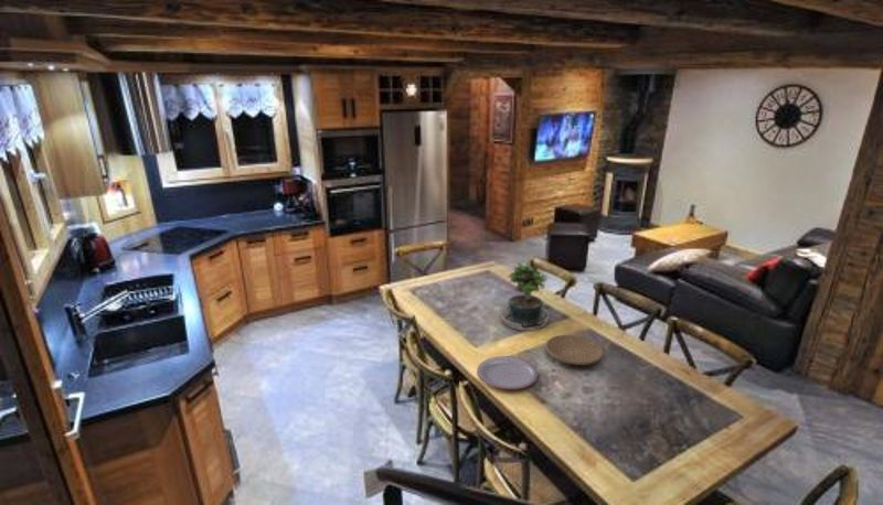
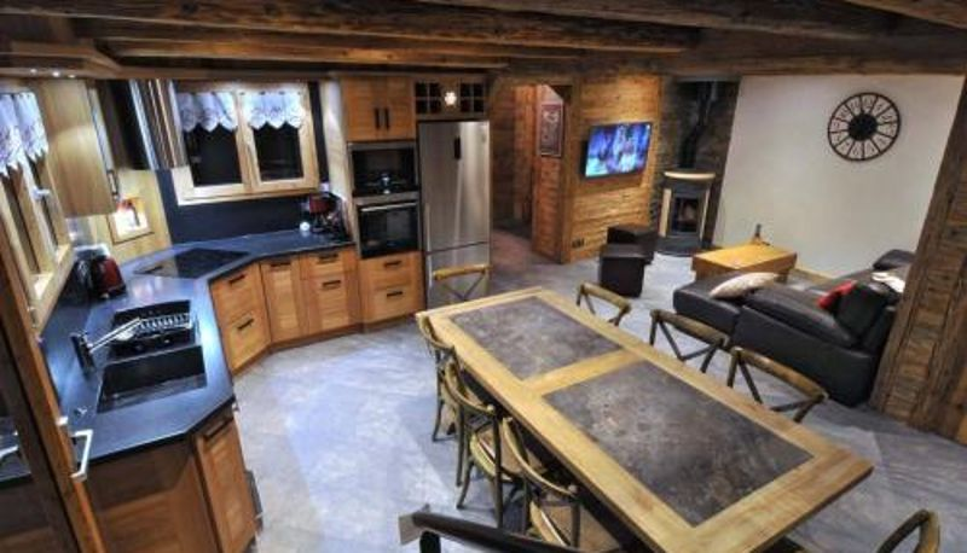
- plate (573, 352)
- potted plant (526, 290)
- plate (507, 373)
